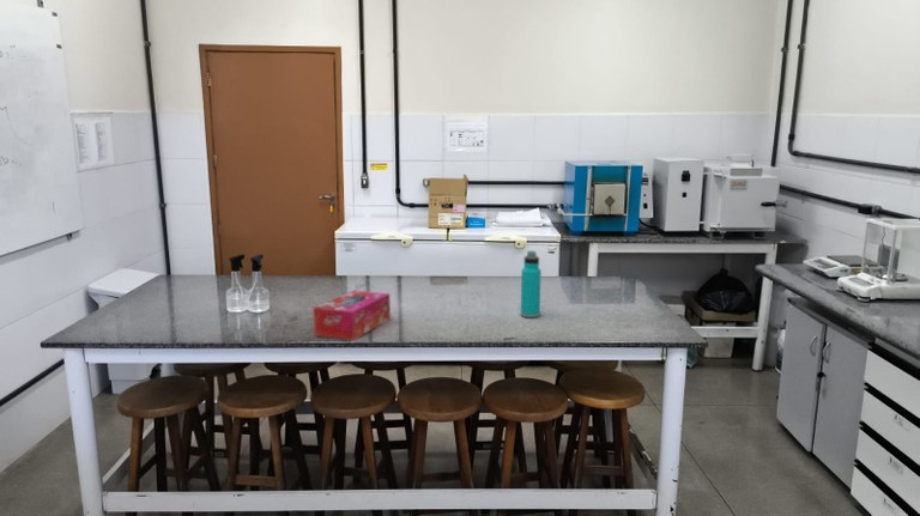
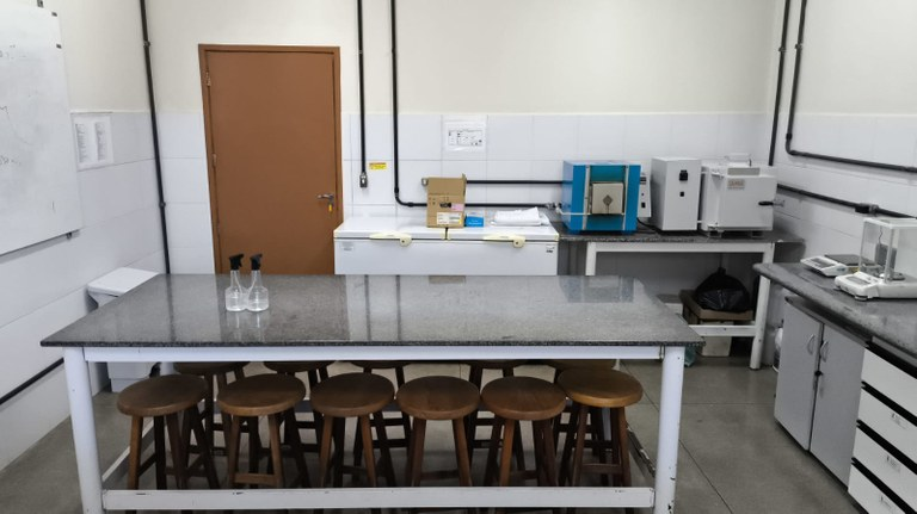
- water bottle (531, 284)
- tissue box (353, 314)
